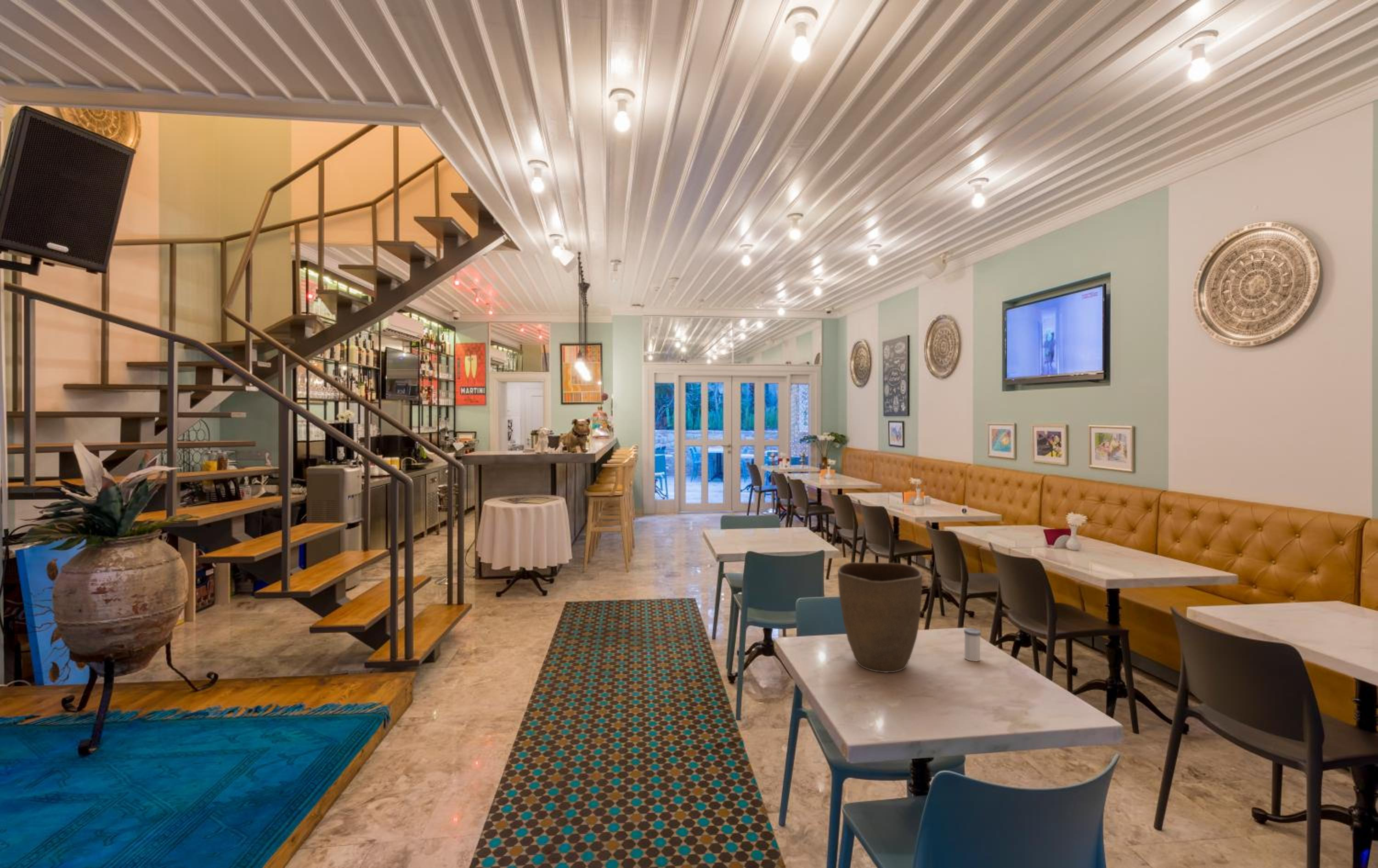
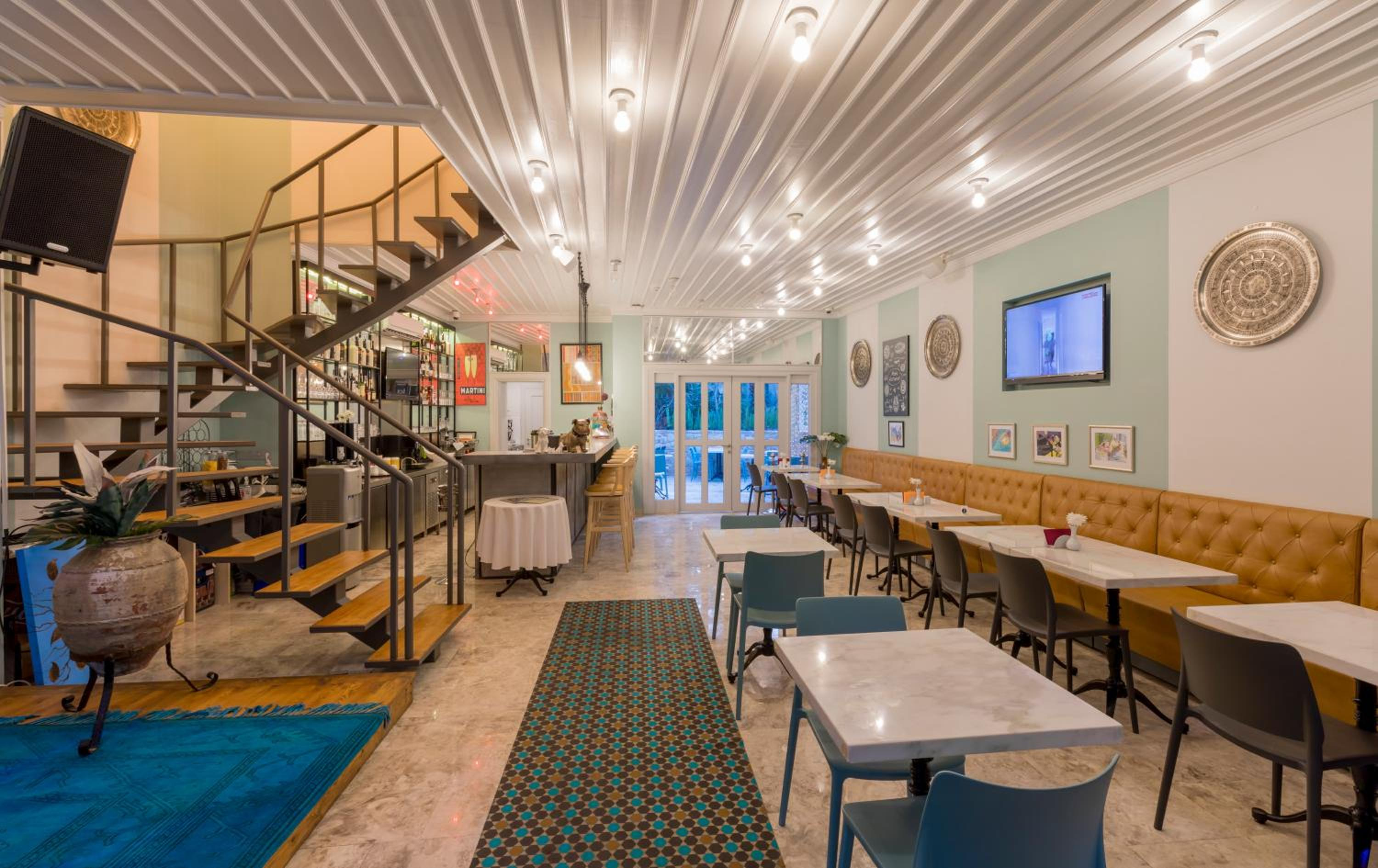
- salt shaker (972, 644)
- vase (879, 616)
